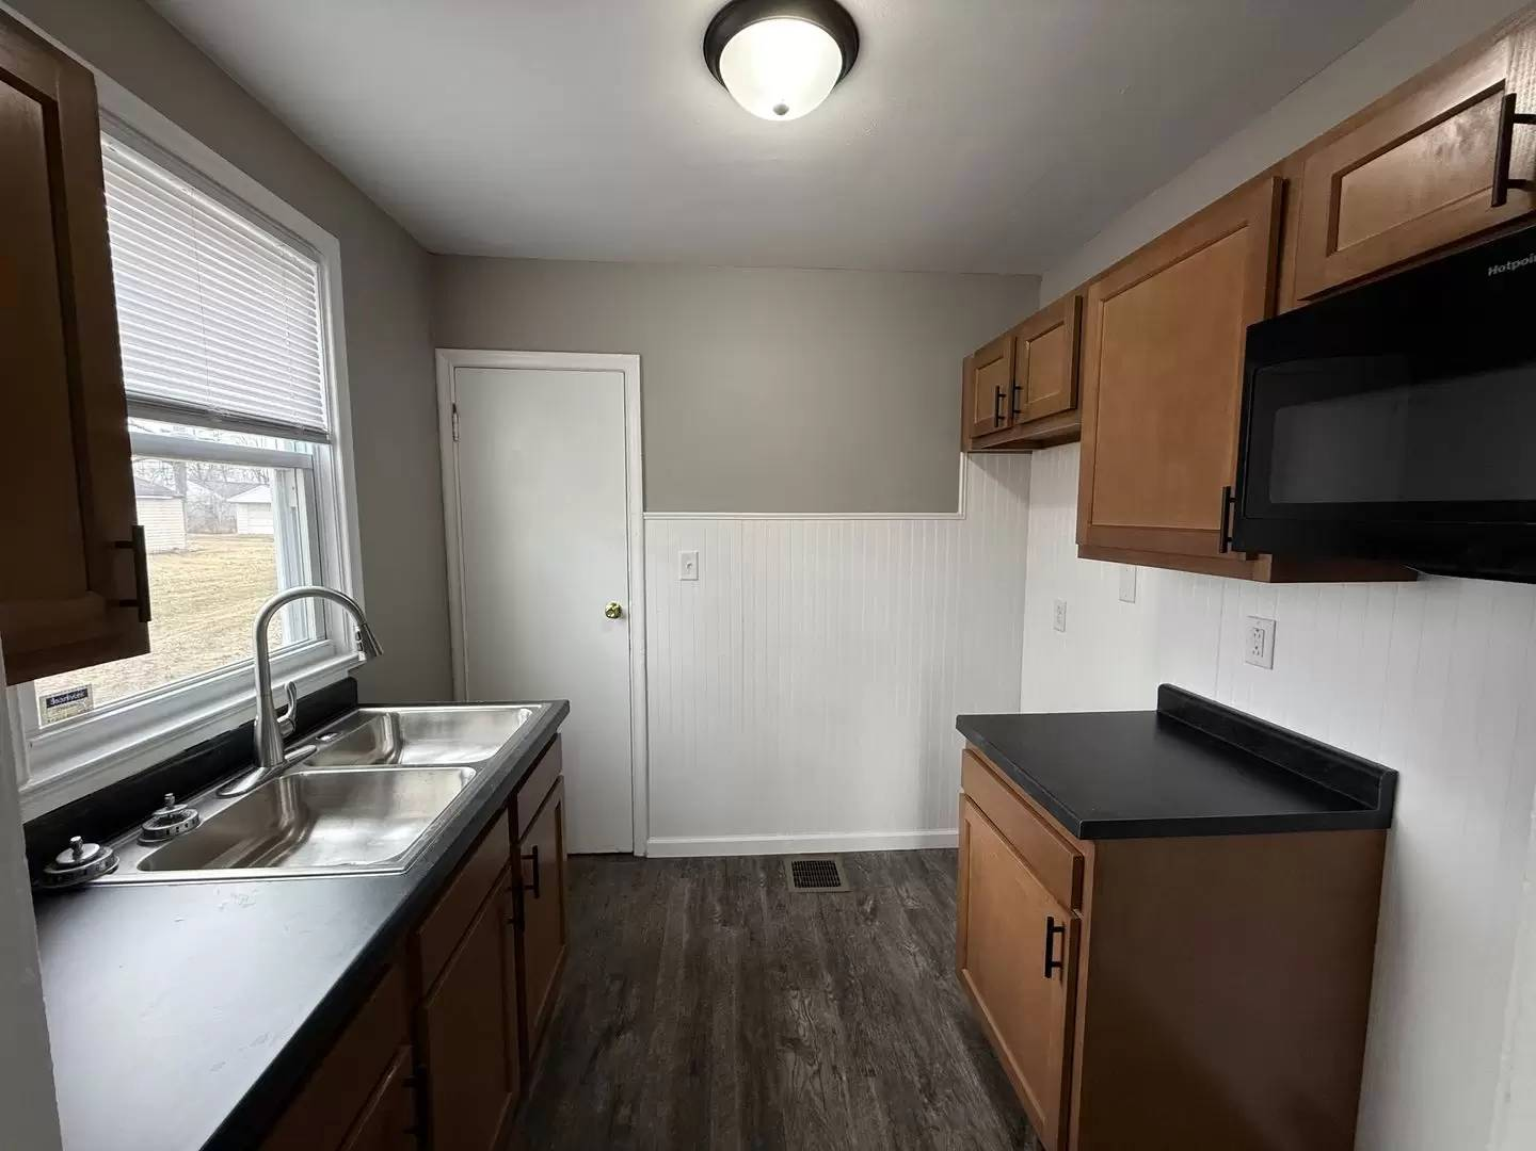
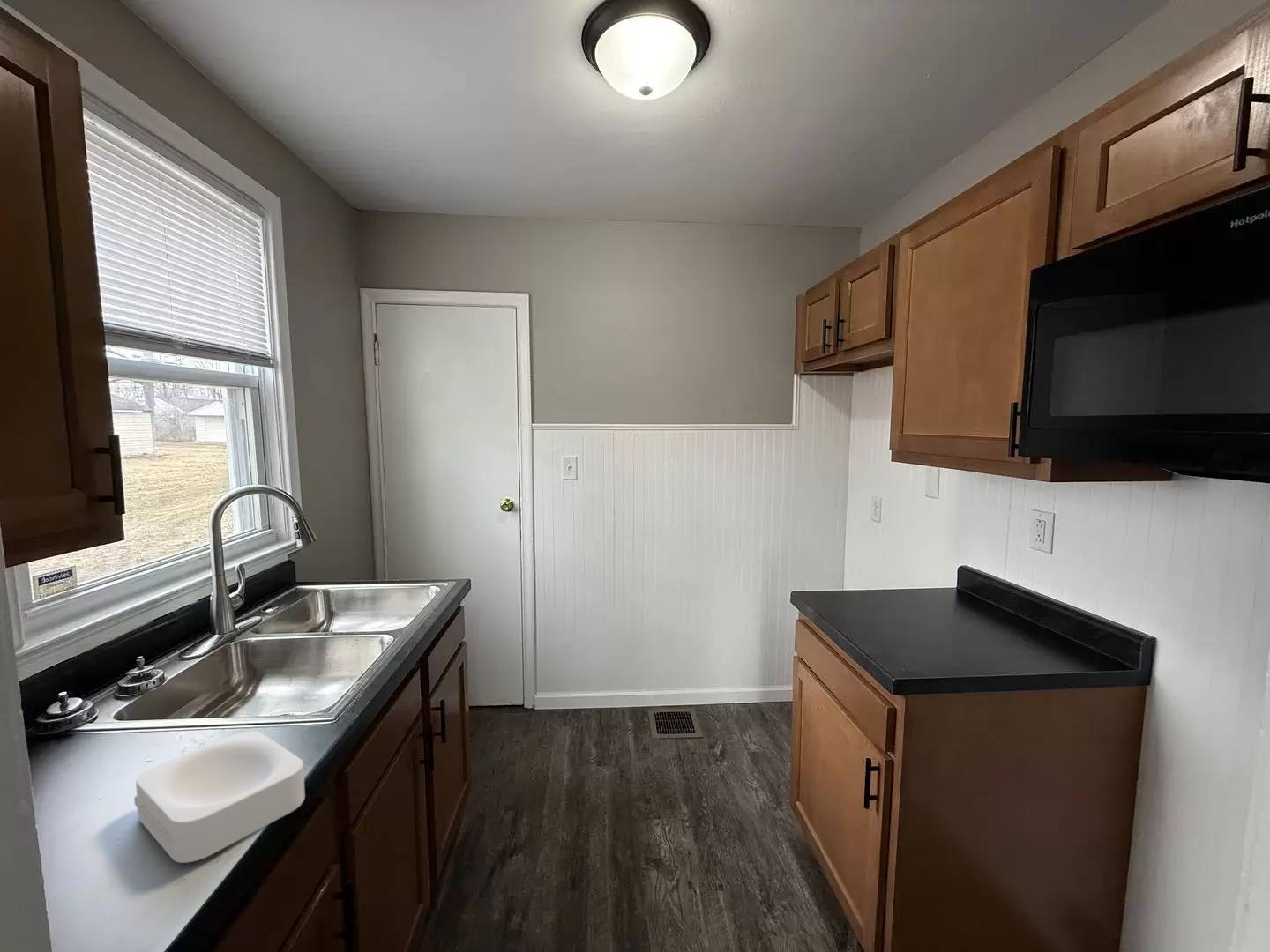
+ egg holder (221, 789)
